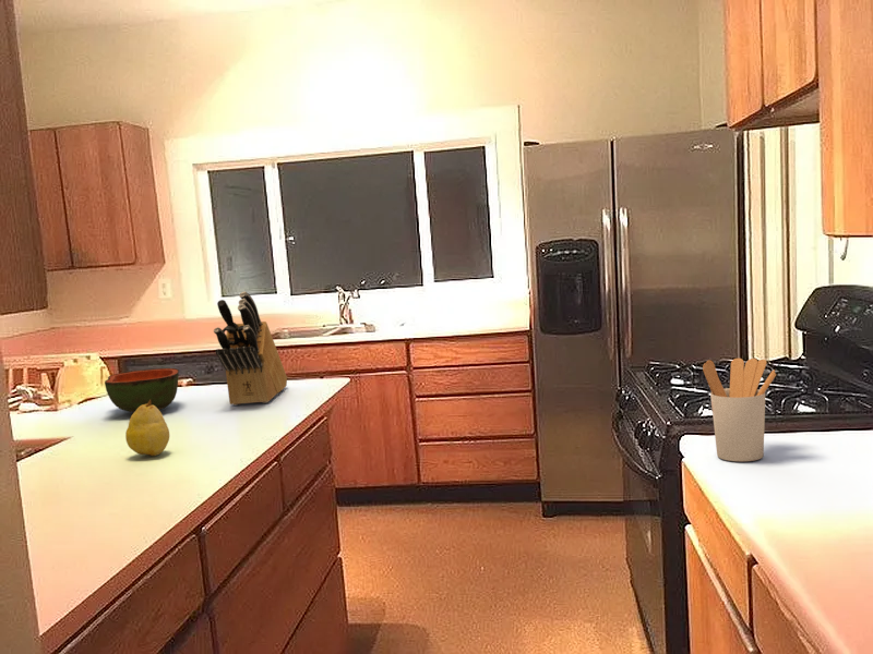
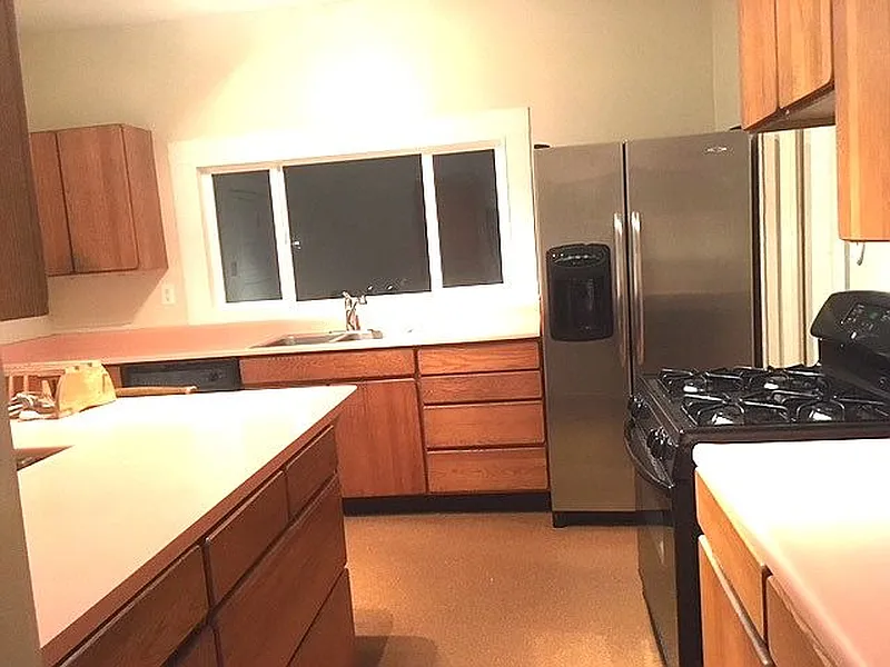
- bowl (144, 392)
- knife block (250, 344)
- fruit (146, 427)
- utensil holder (741, 405)
